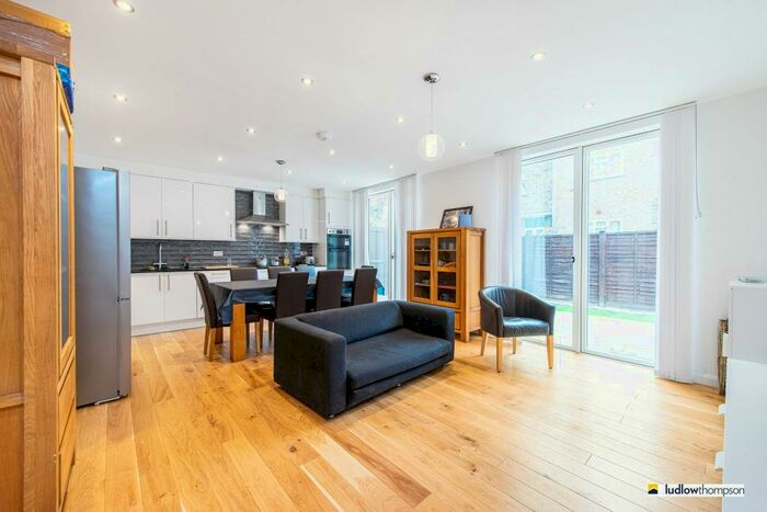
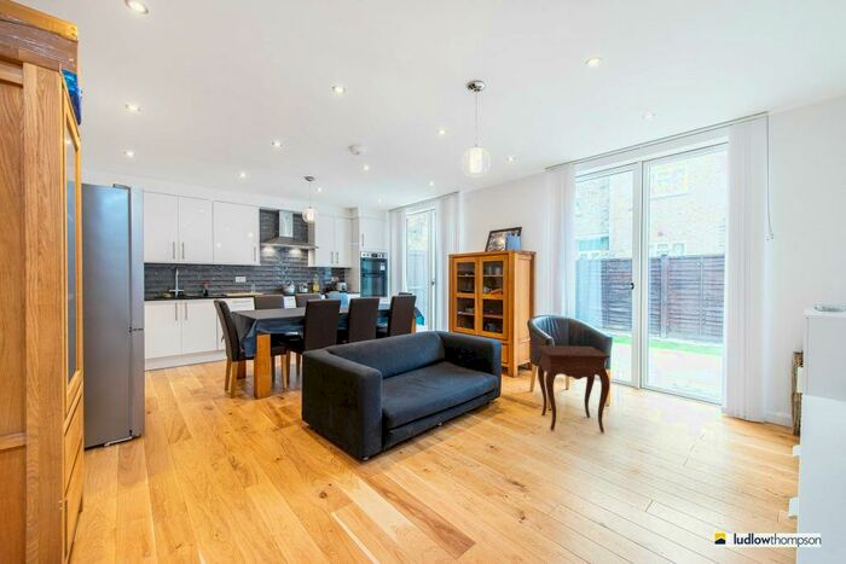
+ side table (575, 378)
